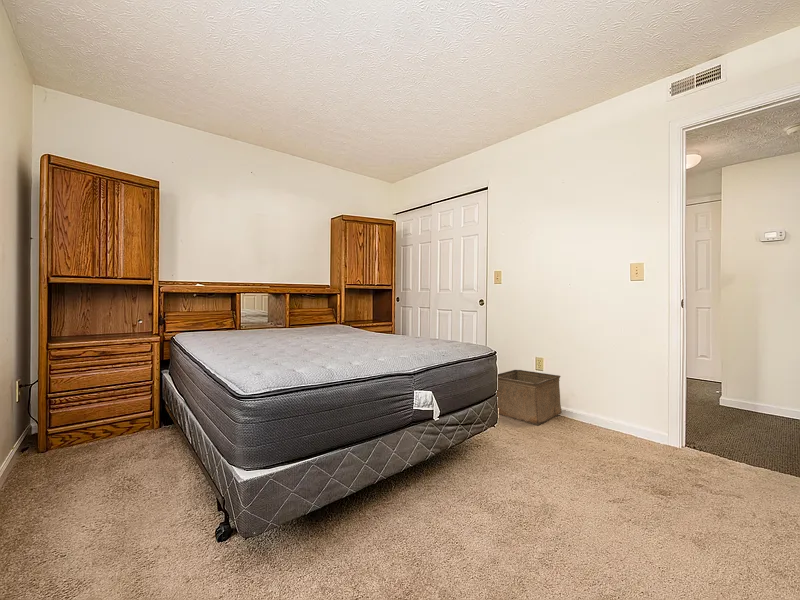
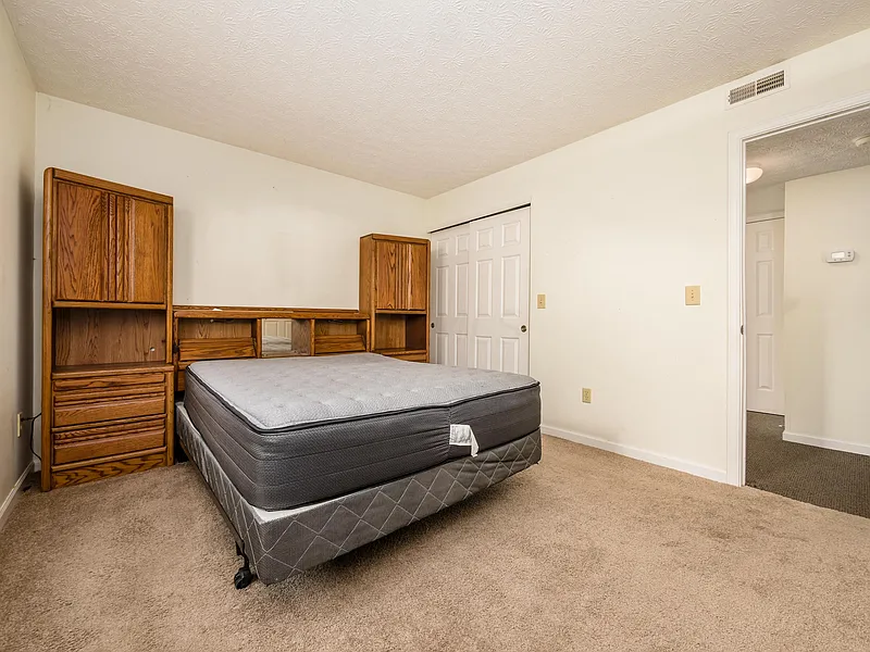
- storage bin (526, 394)
